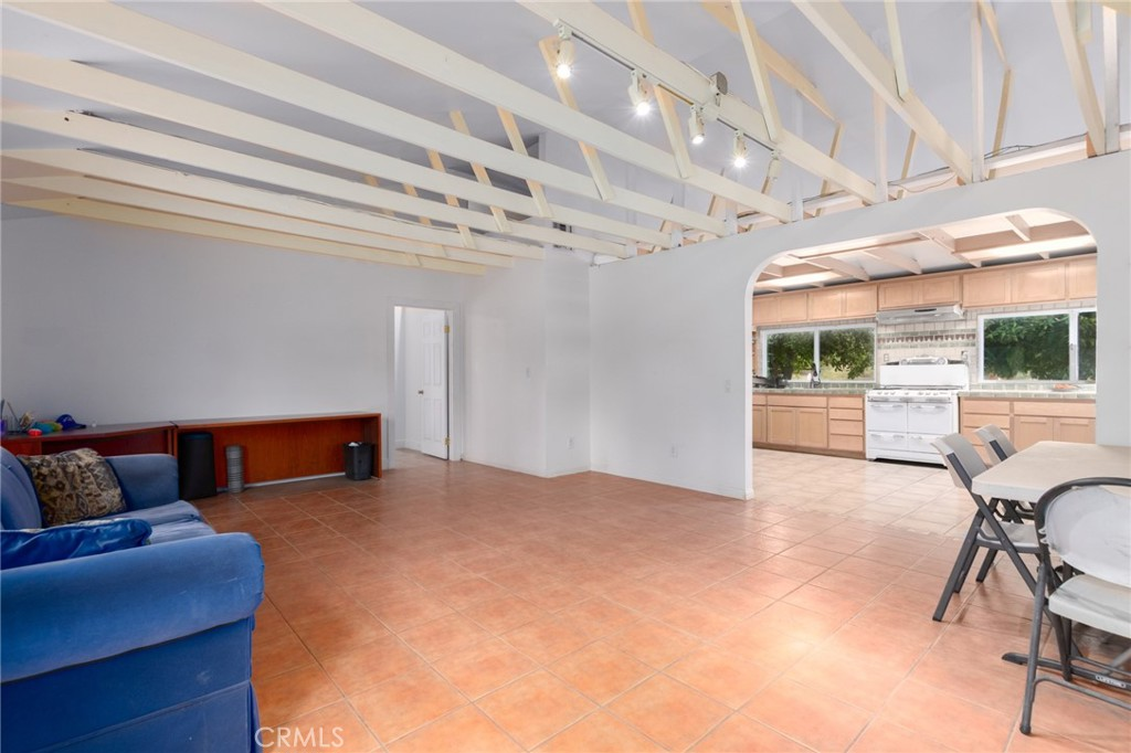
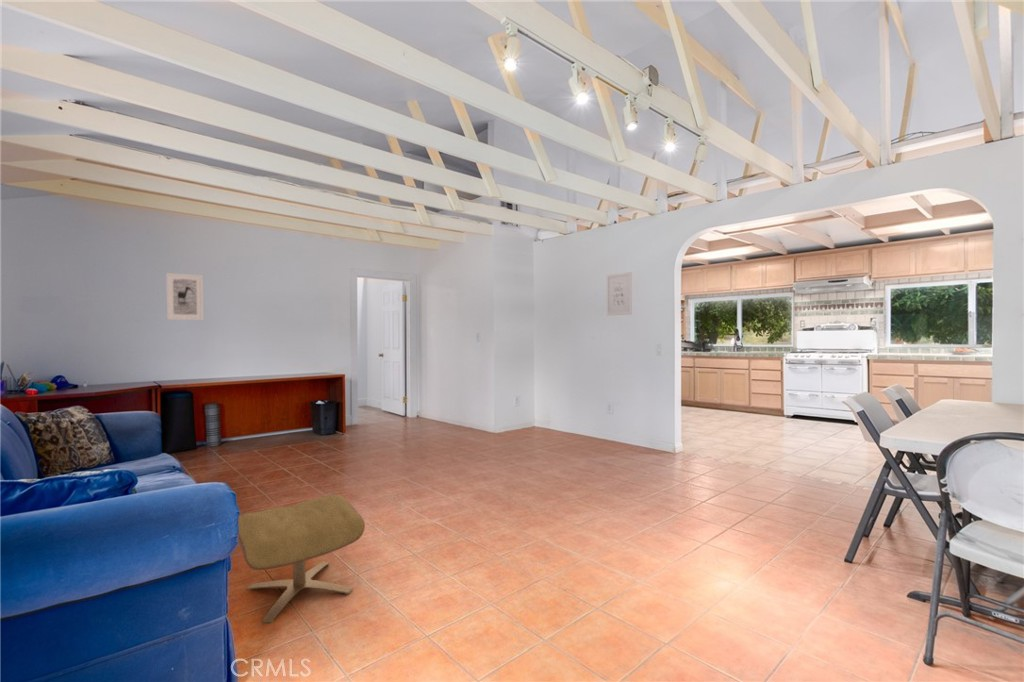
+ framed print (185, 296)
+ wall art (618, 294)
+ ottoman (298, 549)
